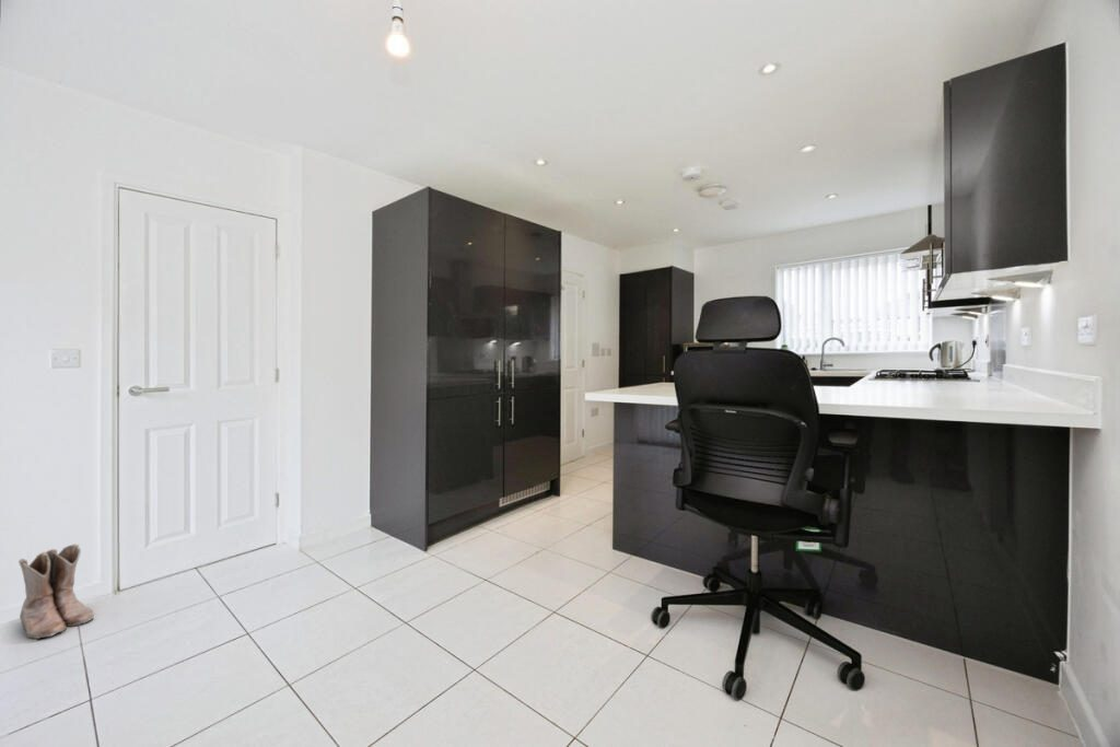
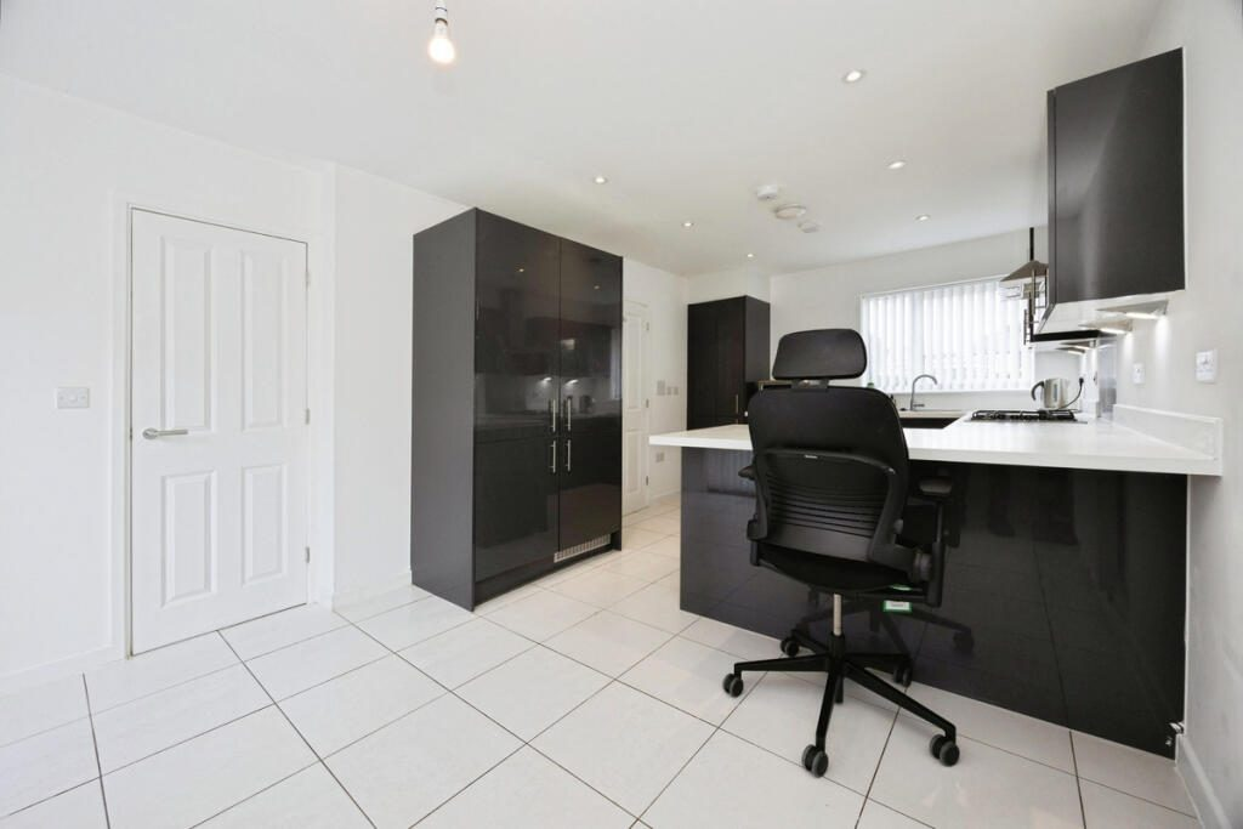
- boots (57, 586)
